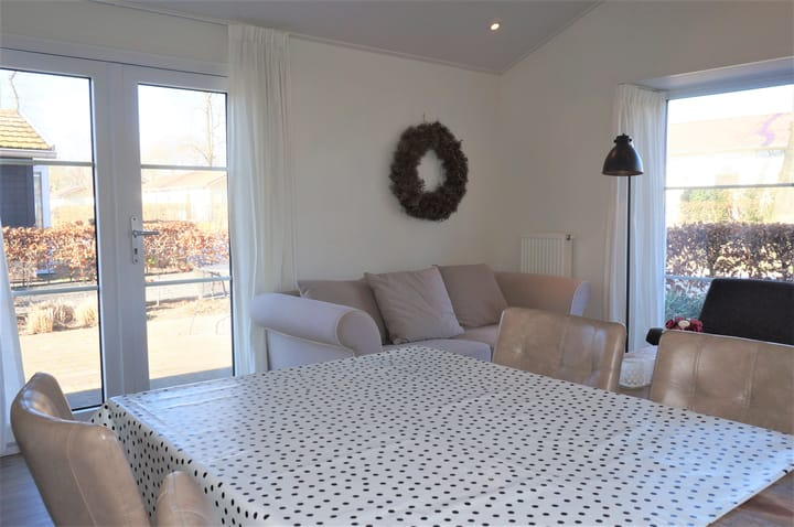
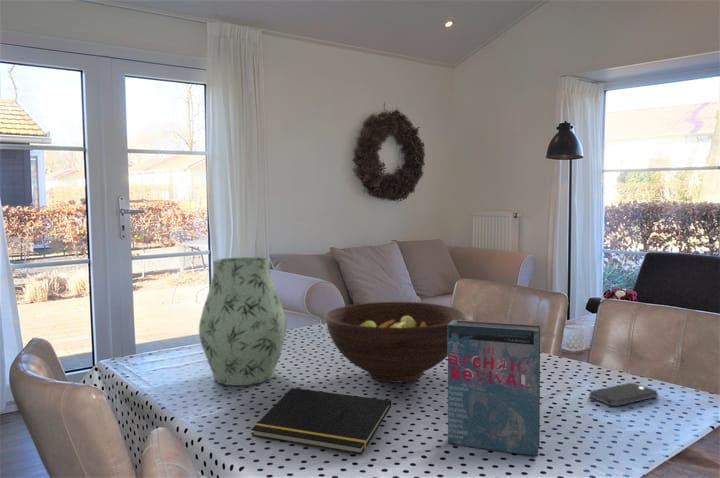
+ notepad (323, 417)
+ smartphone (623, 394)
+ book (493, 385)
+ vase (243, 318)
+ fruit bowl (395, 344)
